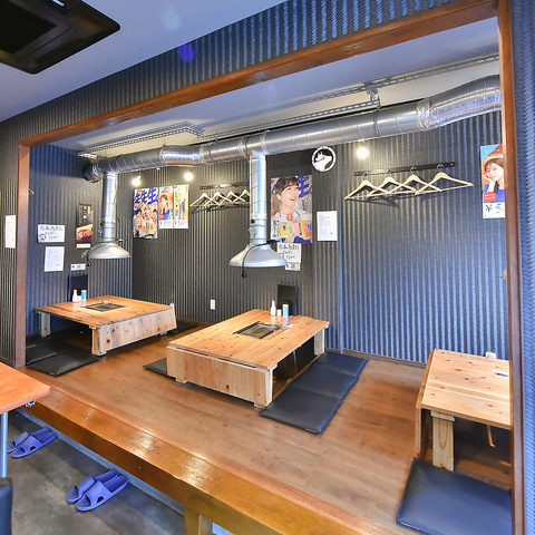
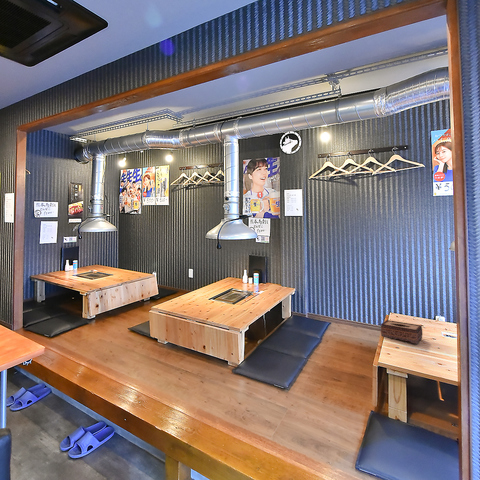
+ tissue box (401, 331)
